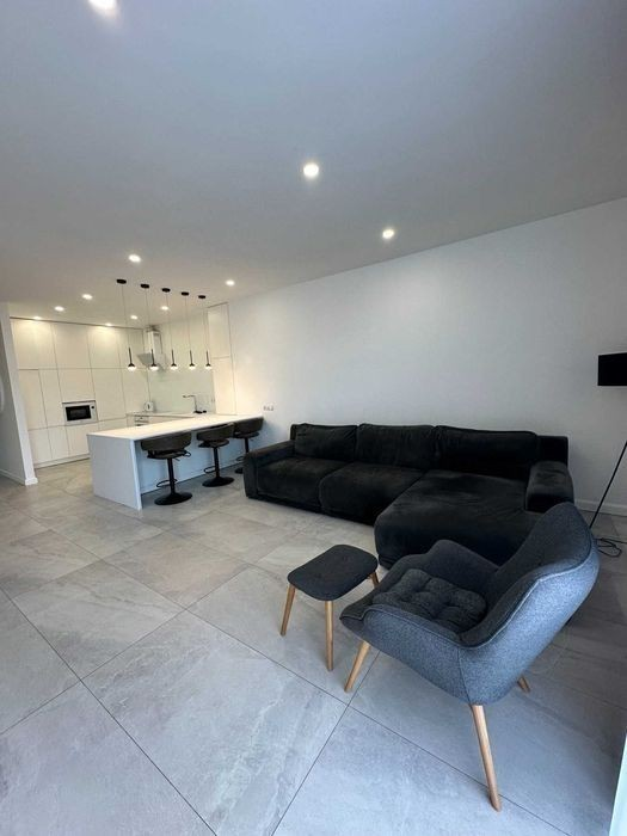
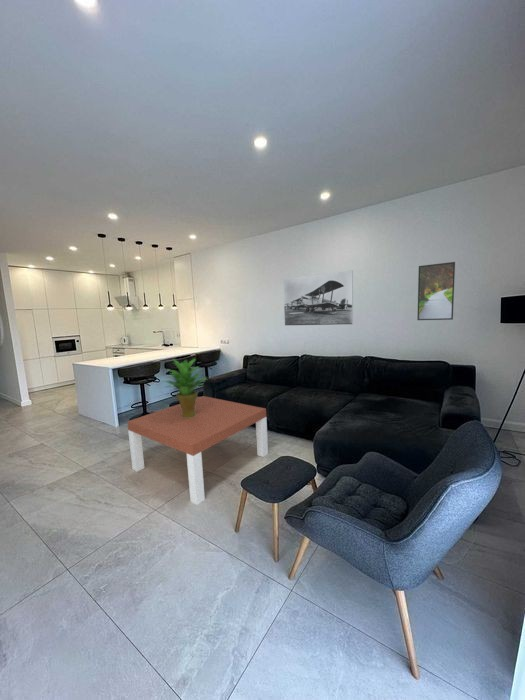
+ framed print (316, 300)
+ coffee table (200, 438)
+ potted plant (186, 387)
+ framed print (435, 292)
